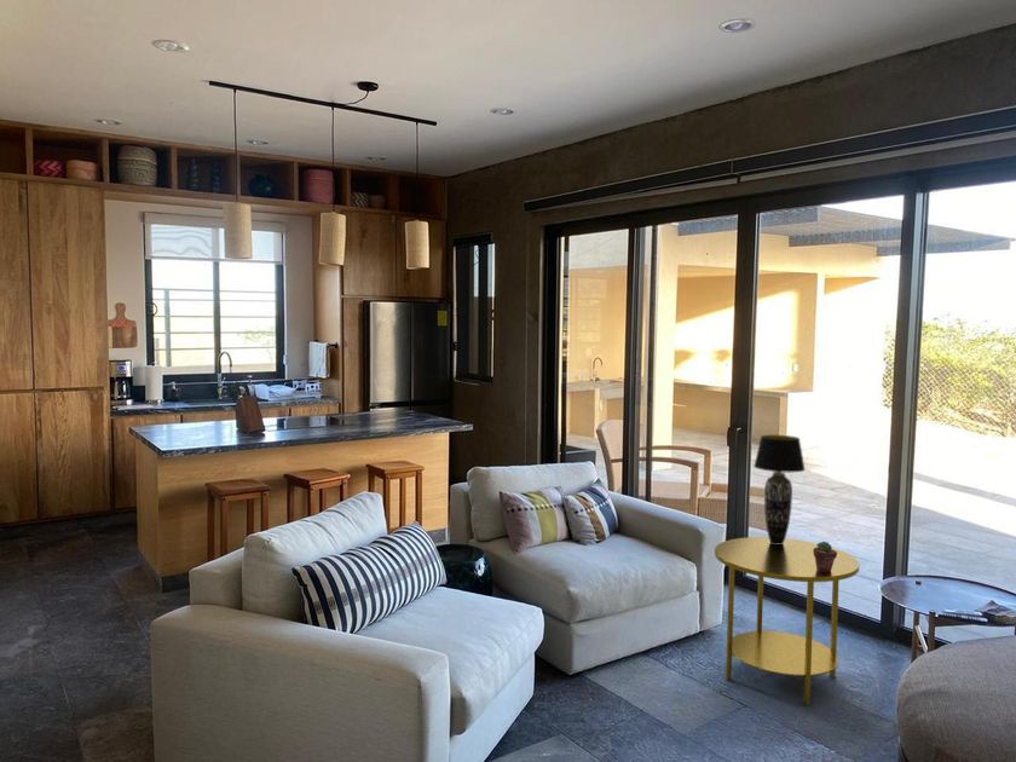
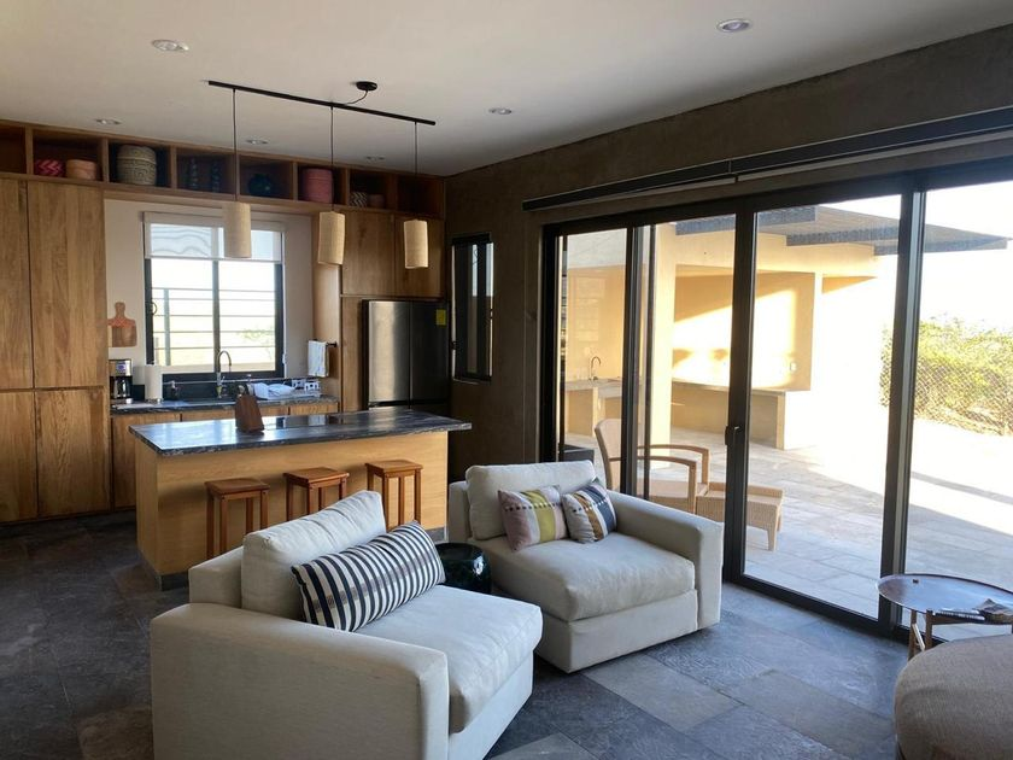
- side table (778, 631)
- potted succulent (824, 555)
- table lamp (778, 490)
